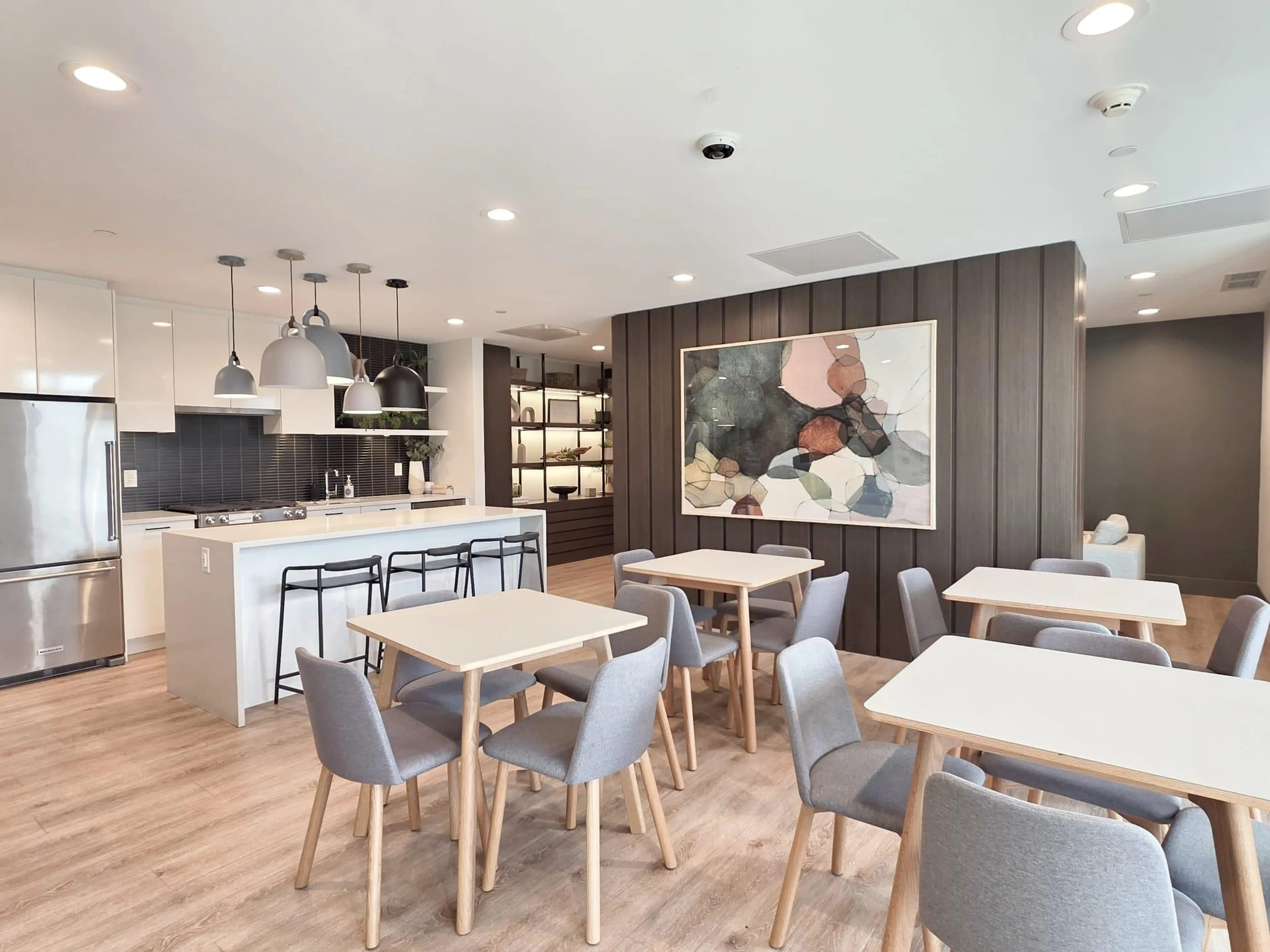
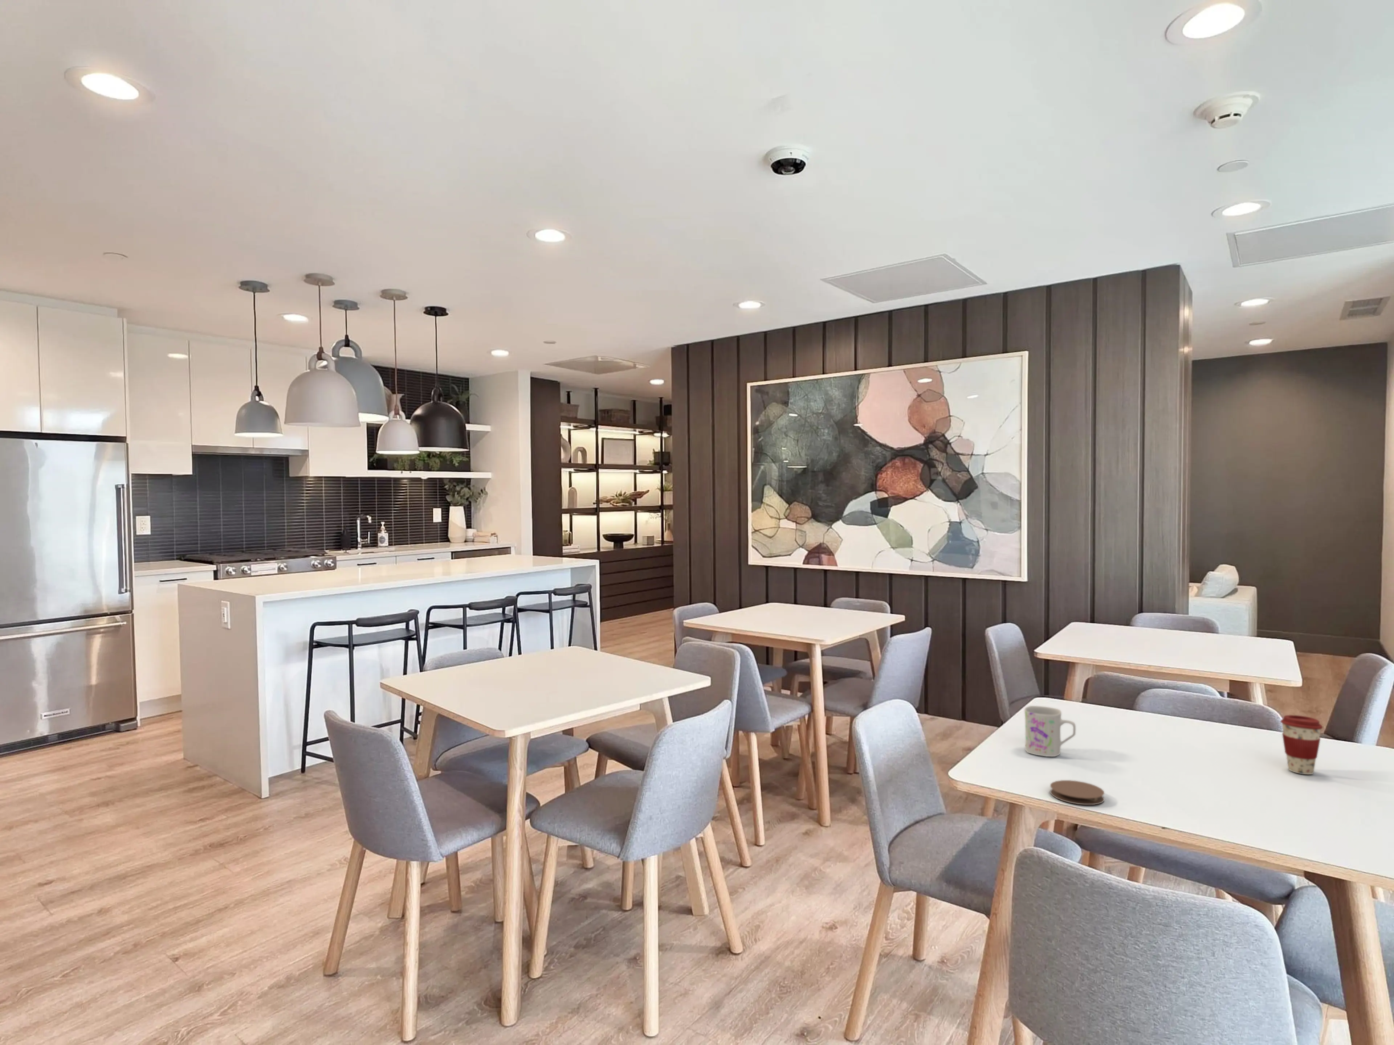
+ coaster (1077, 793)
+ mug (1049, 732)
+ coffee cup (1301, 744)
